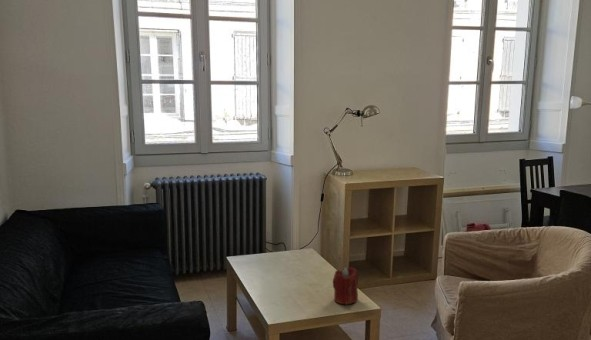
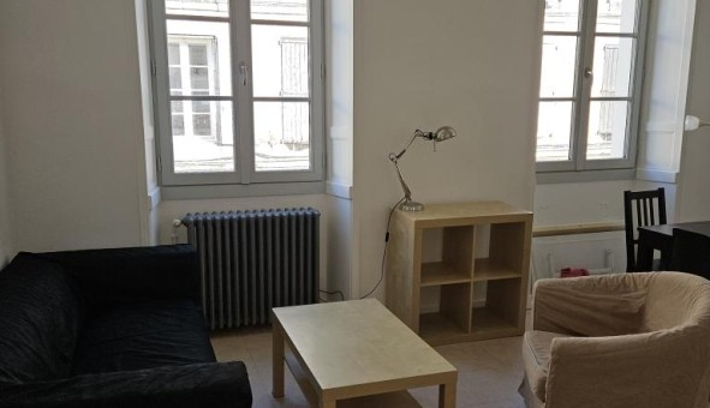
- candle (345, 283)
